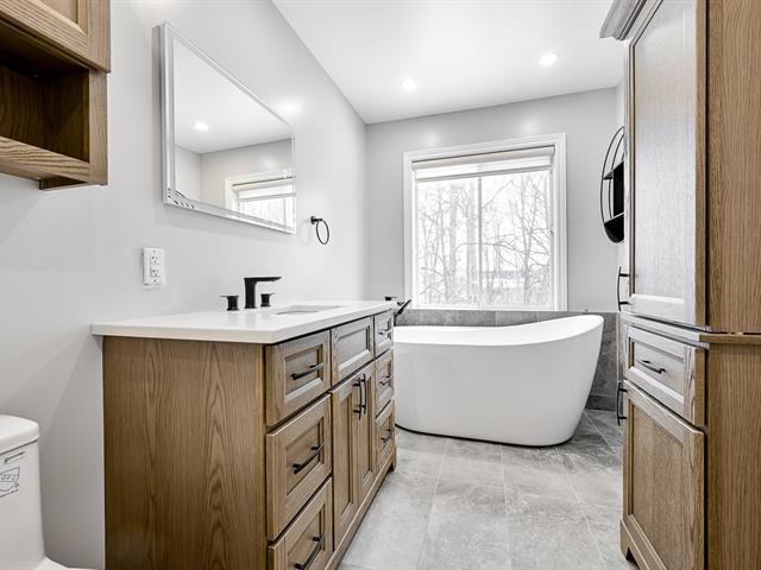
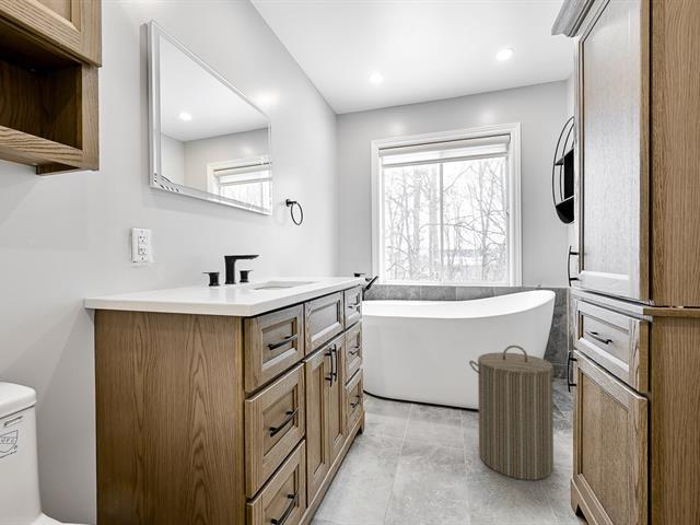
+ laundry hamper (514, 402)
